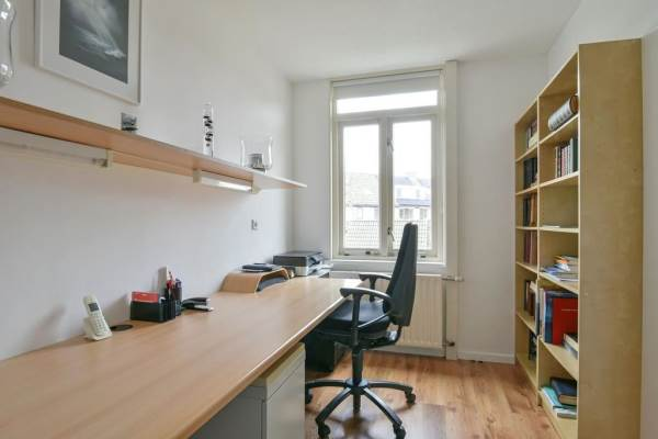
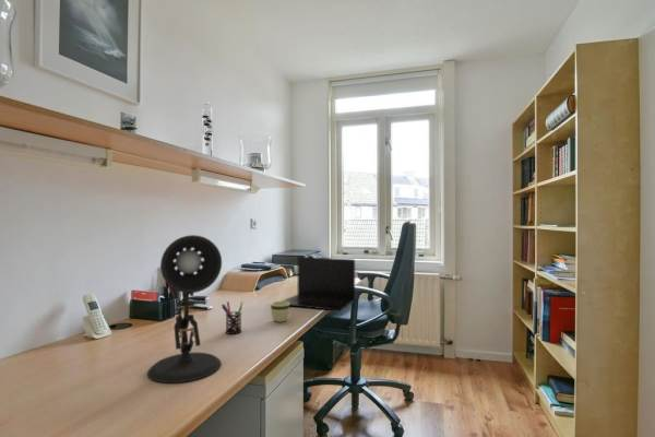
+ mug (282, 310)
+ laptop (317, 281)
+ desk lamp (186, 300)
+ pen holder (234, 316)
